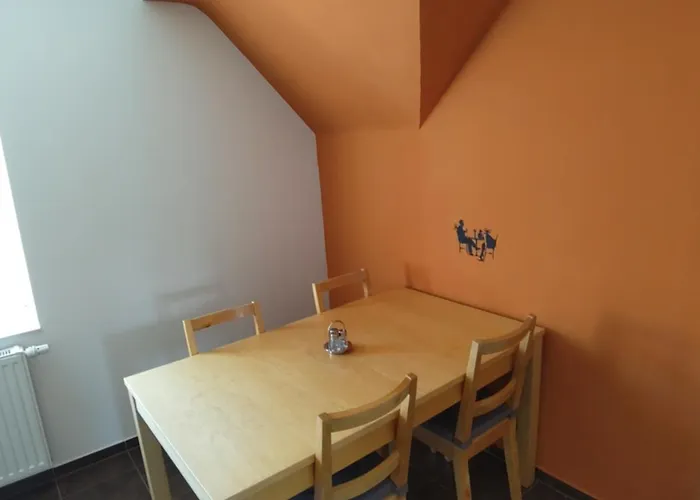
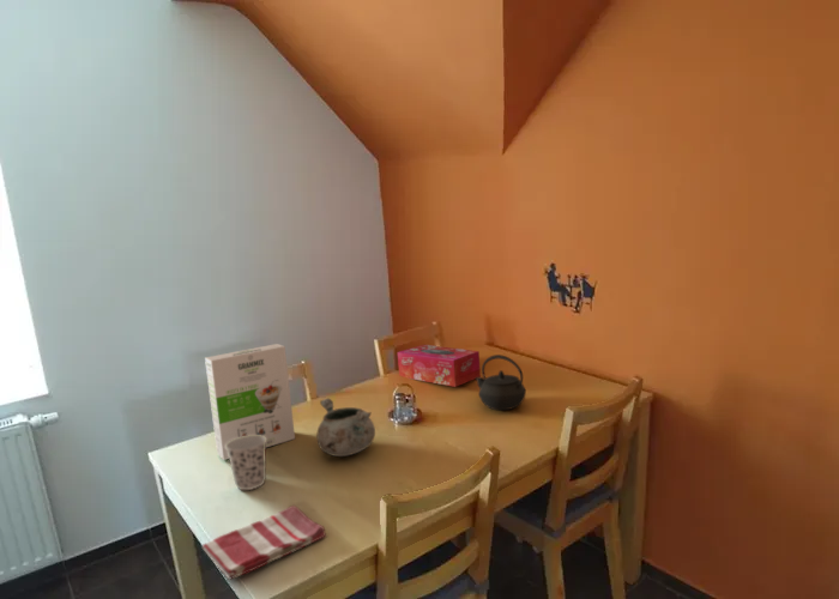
+ tissue box (437, 364)
+ cereal box (251, 399)
+ dish towel (264, 538)
+ decorative bowl (344, 426)
+ kettle (499, 380)
+ cup (248, 462)
